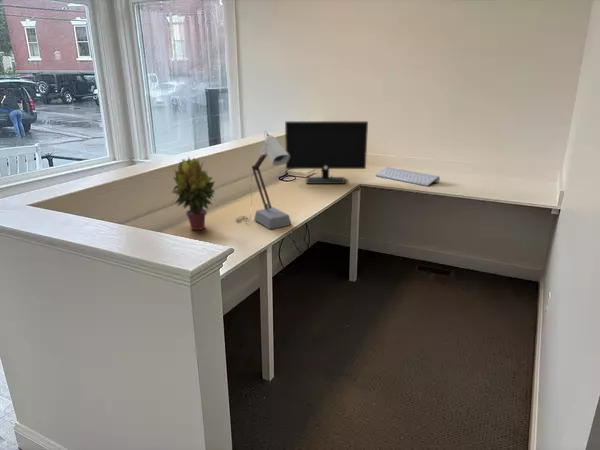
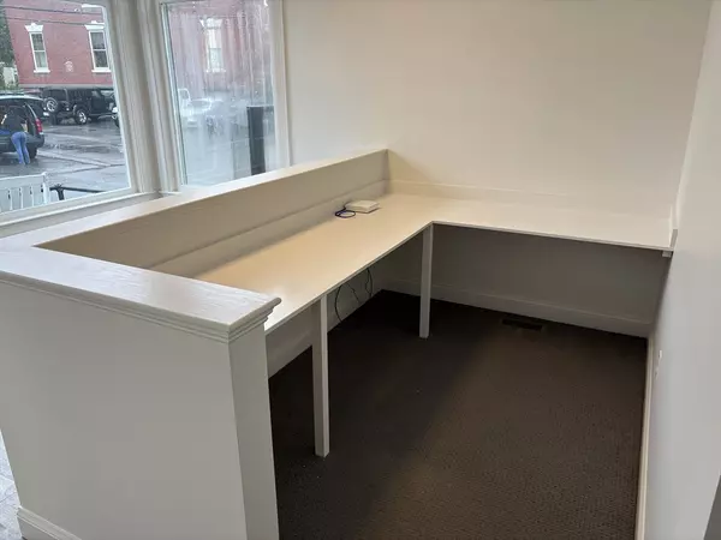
- potted plant (193, 193)
- keyboard (406, 175)
- desk lamp (262, 179)
- monitor (326, 152)
